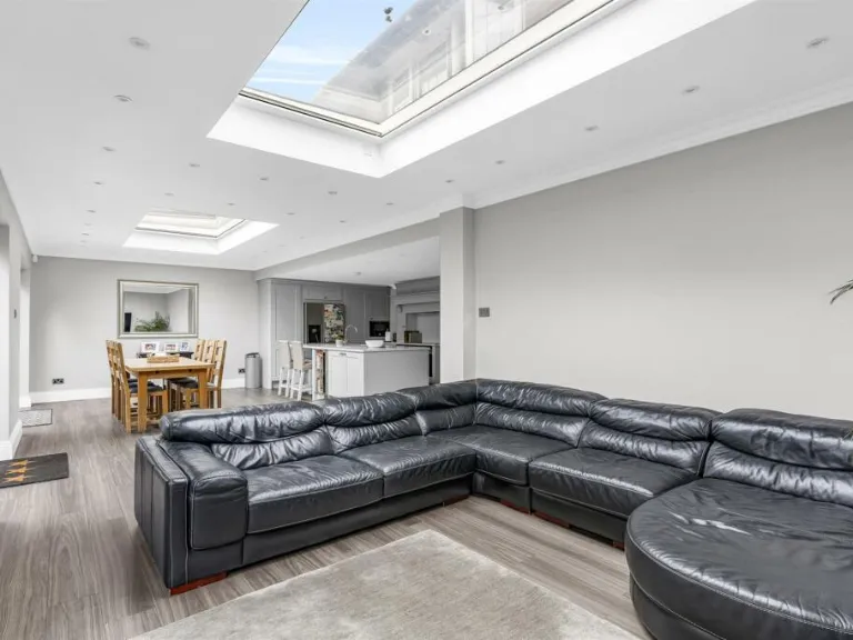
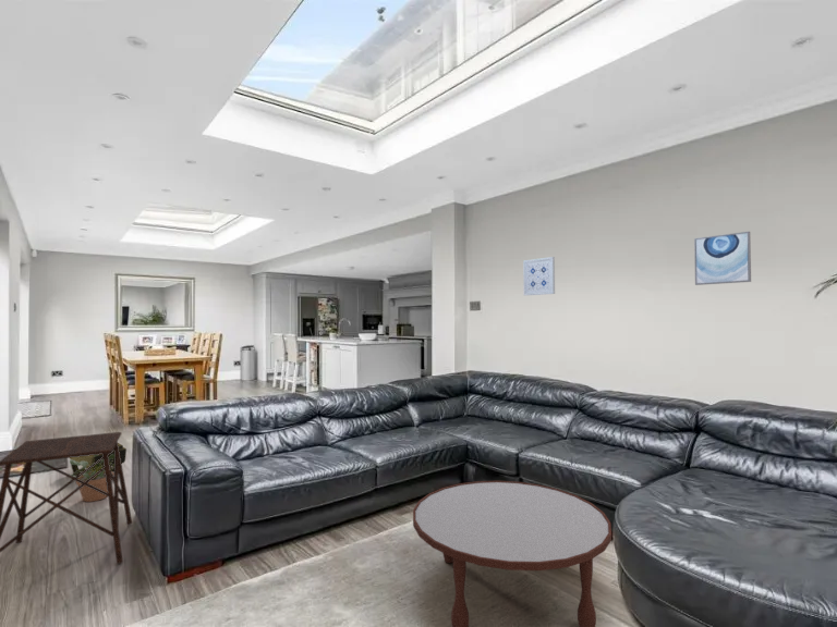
+ potted plant (90, 476)
+ backpack (94, 456)
+ wall art (721, 259)
+ side table (66, 497)
+ wall art (538, 276)
+ coffee table (509, 552)
